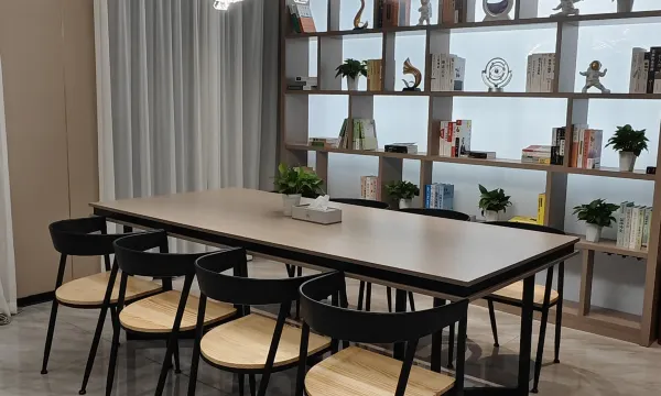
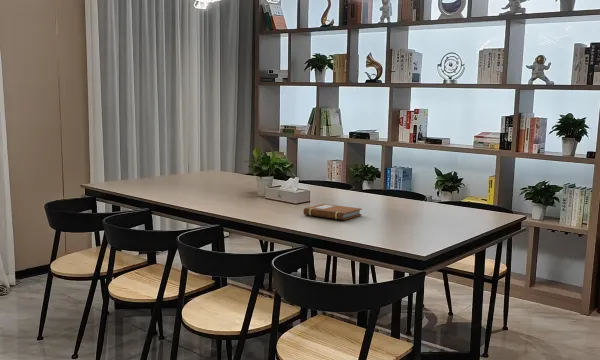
+ notebook (331, 211)
